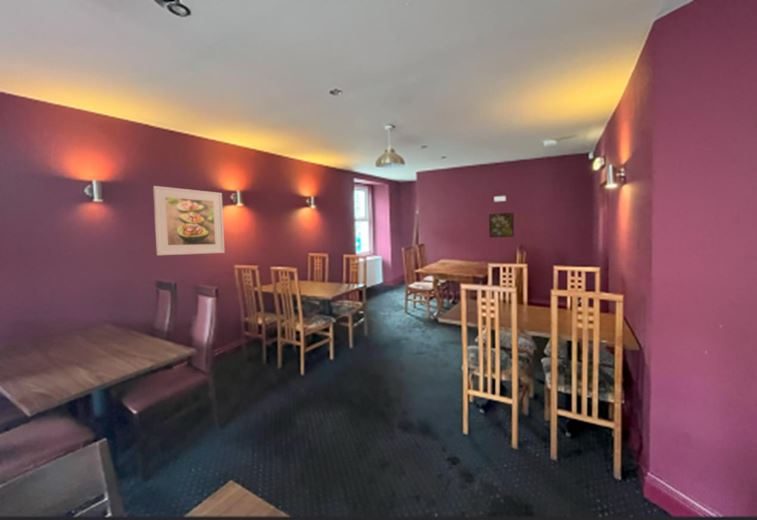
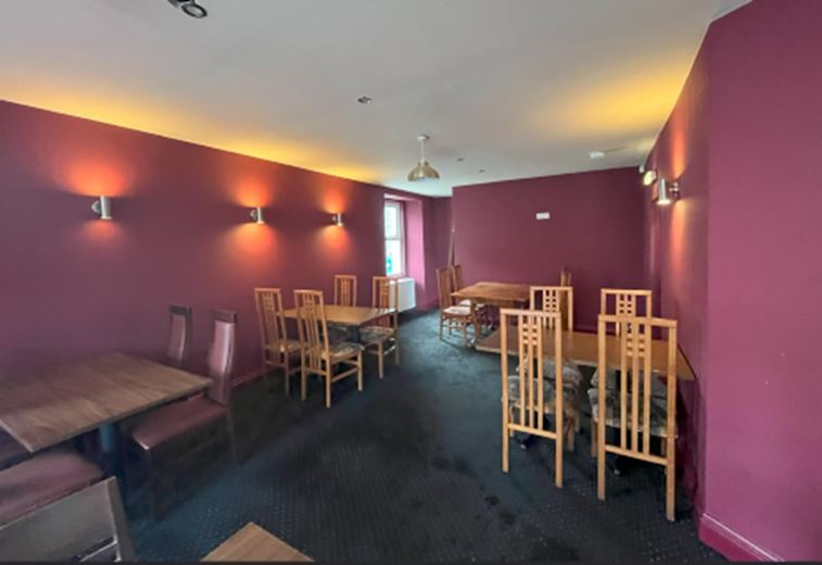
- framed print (191, 222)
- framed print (501, 225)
